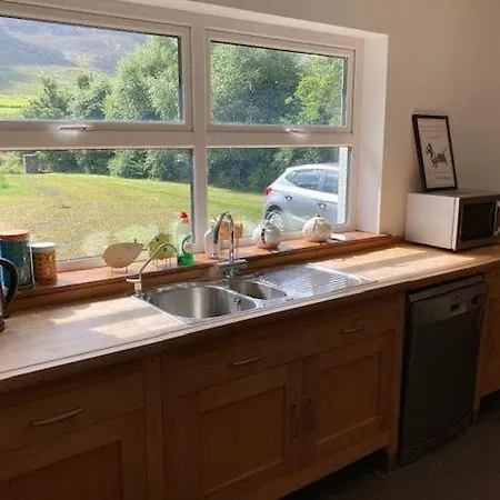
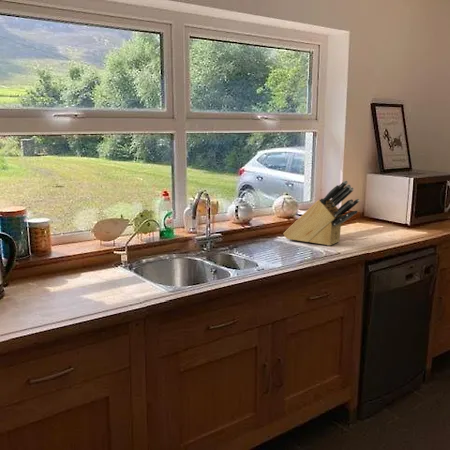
+ knife block (320, 211)
